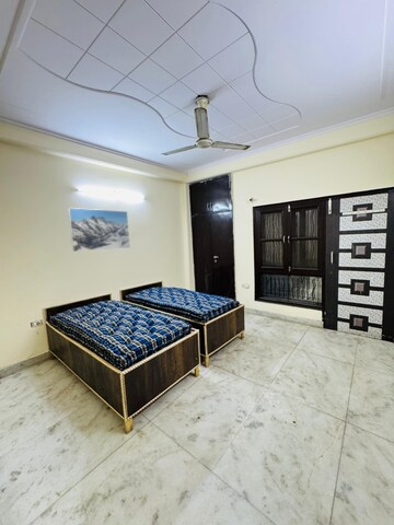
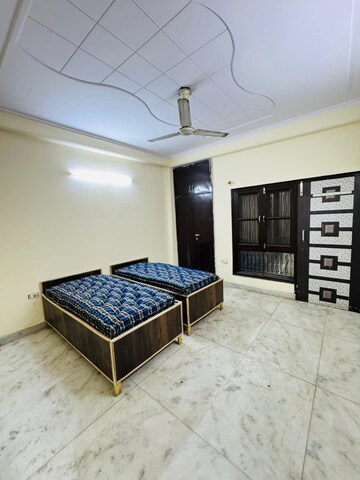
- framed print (102, 230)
